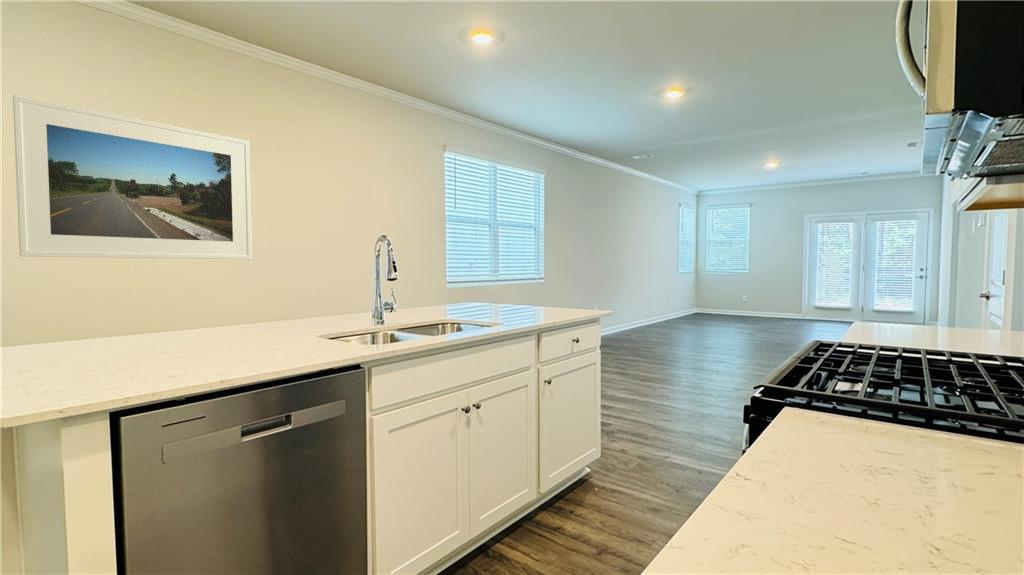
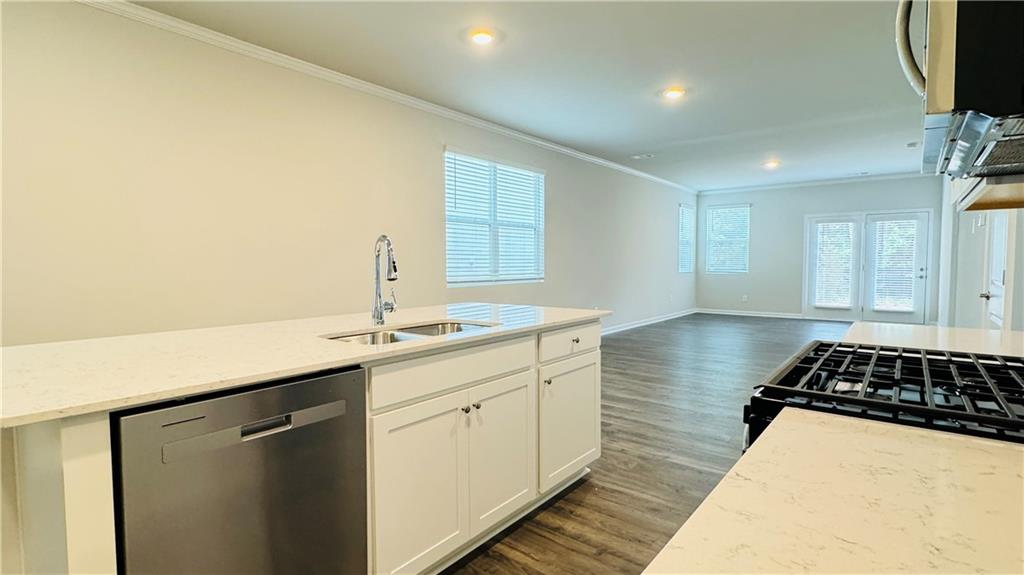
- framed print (151, 190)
